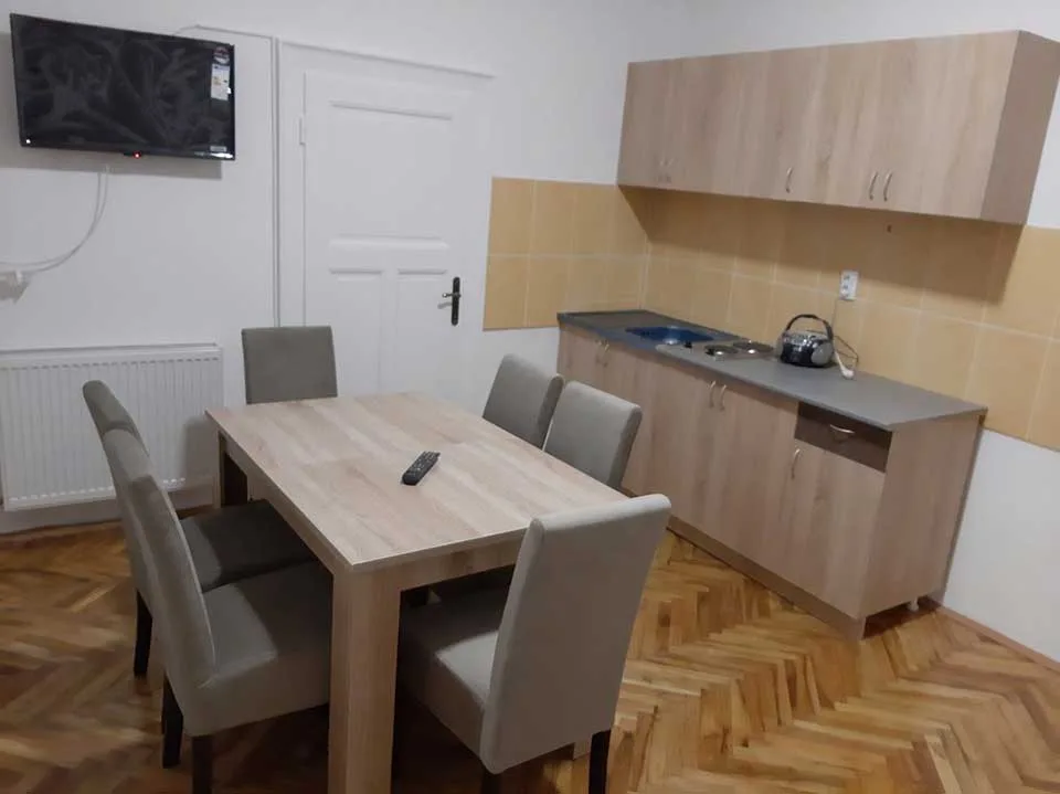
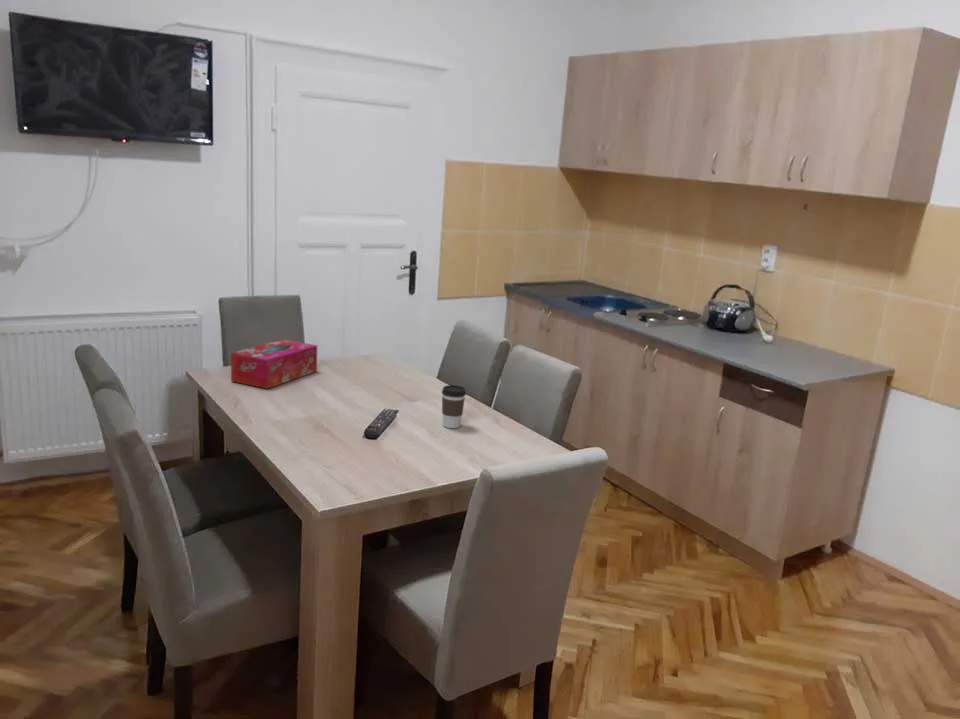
+ tissue box (275, 362)
+ coffee cup (452, 406)
